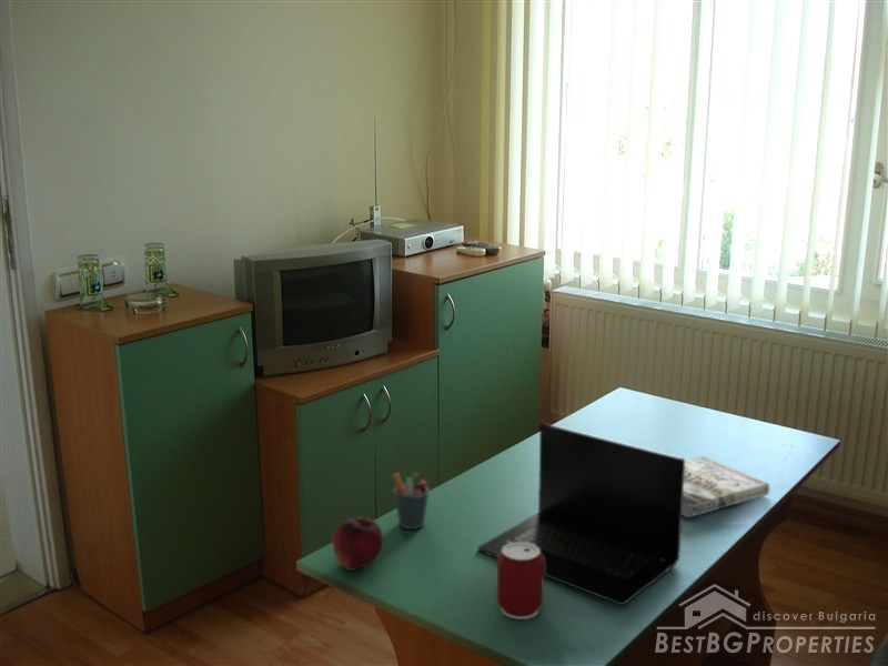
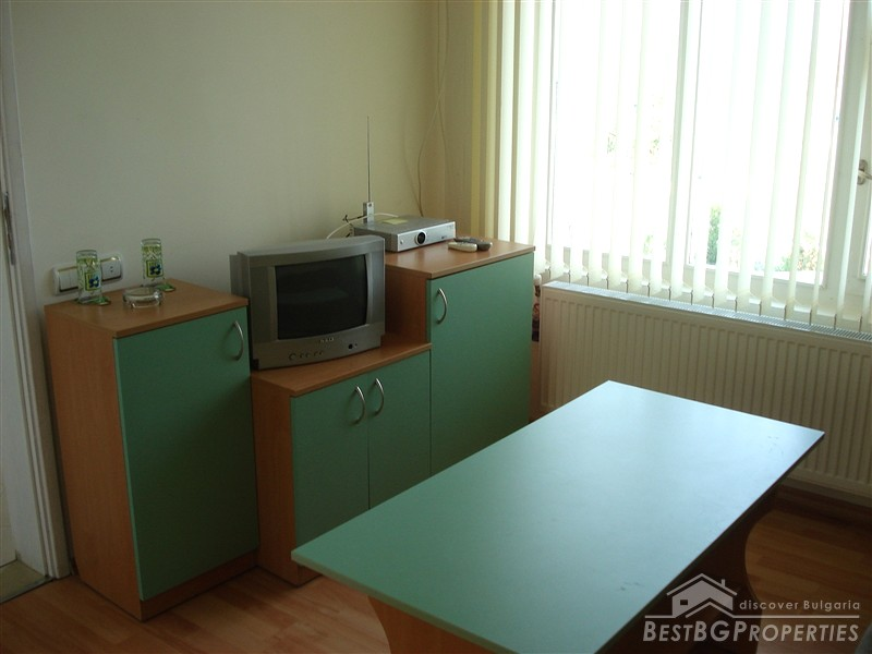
- book (696, 485)
- can (521, 579)
- pen holder (411, 497)
- laptop (578, 505)
- fruit (359, 542)
